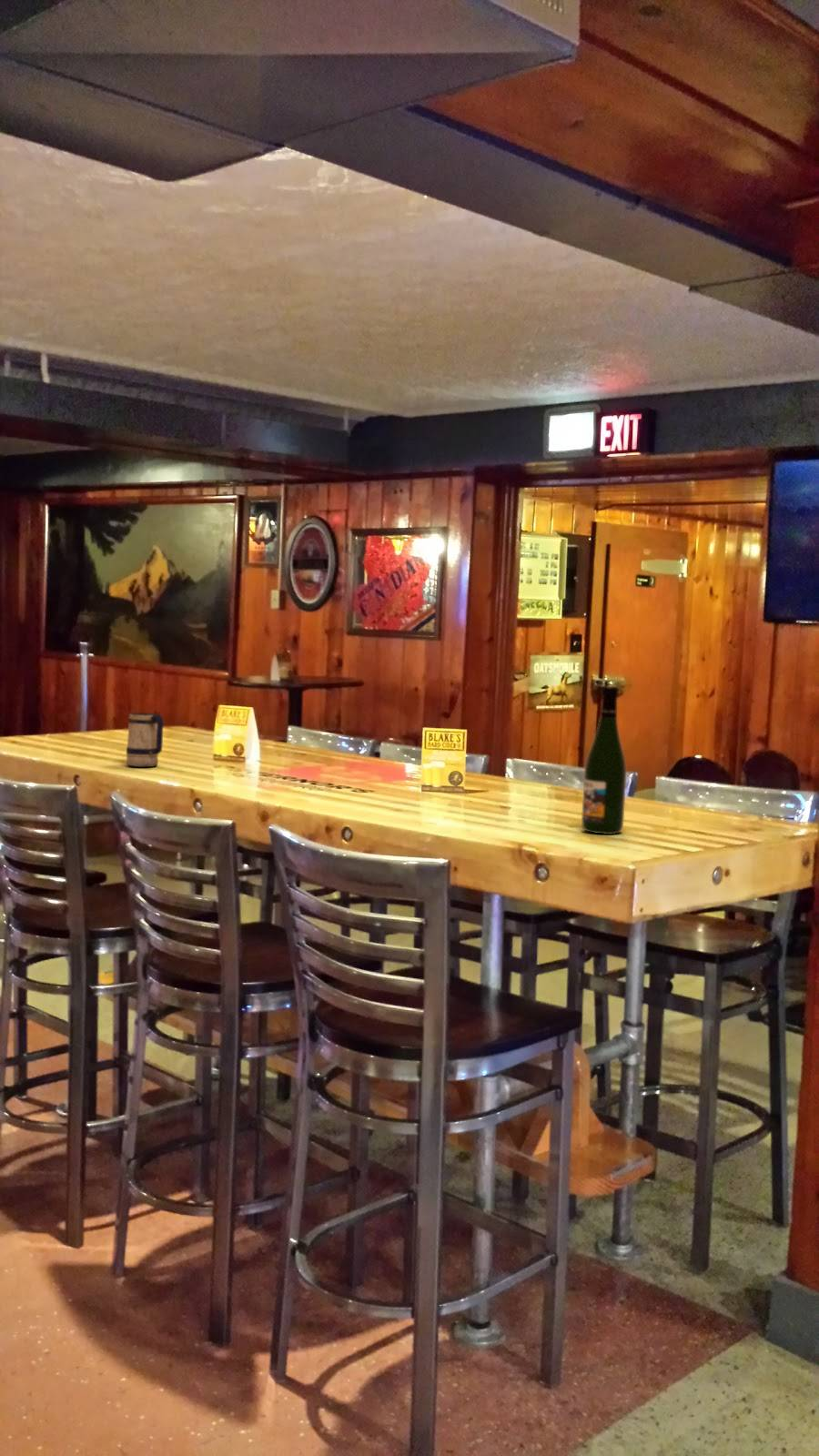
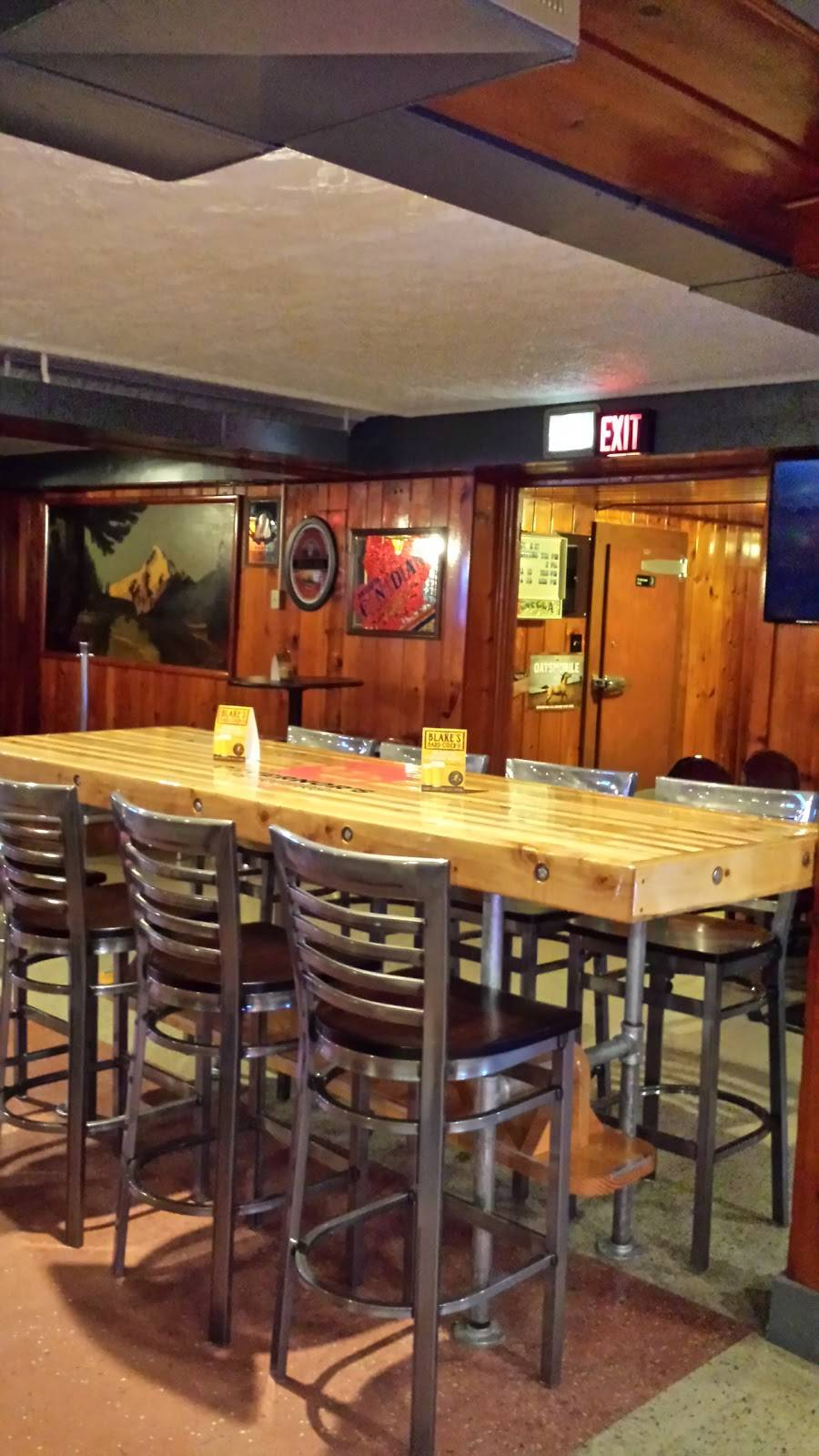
- beer mug (147, 739)
- beer bottle (606, 759)
